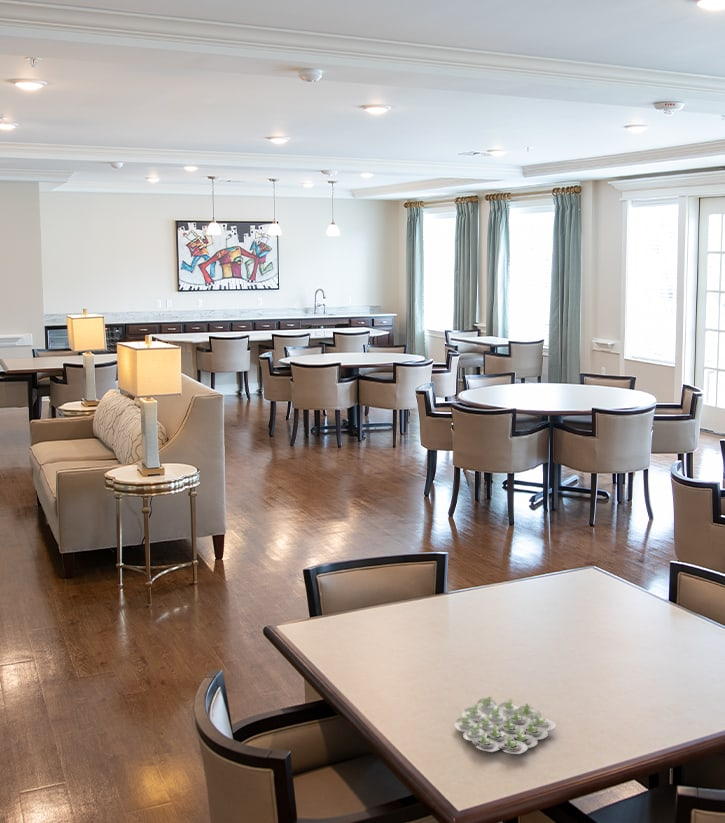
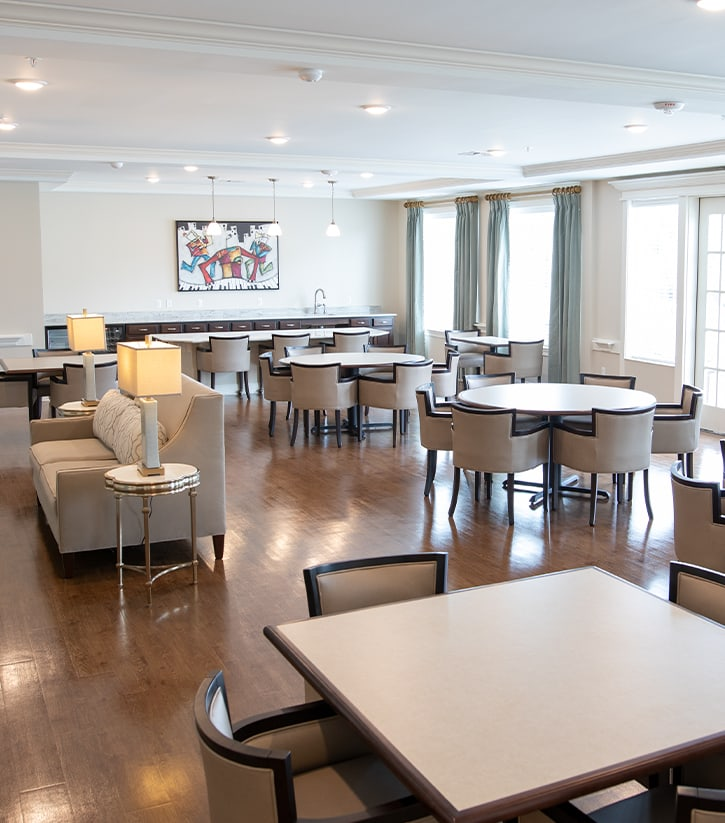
- teacup (504, 721)
